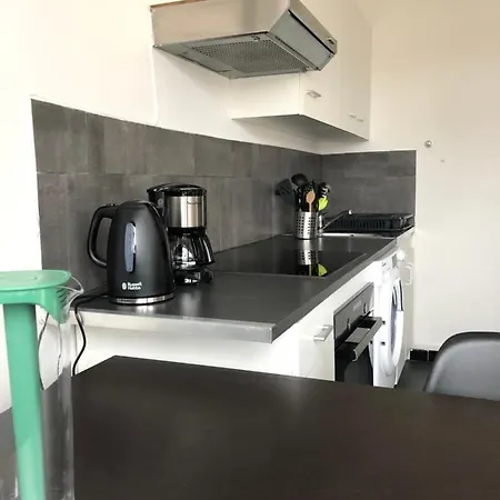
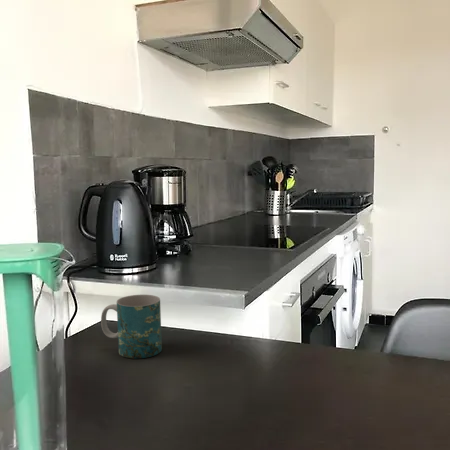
+ mug (130, 324)
